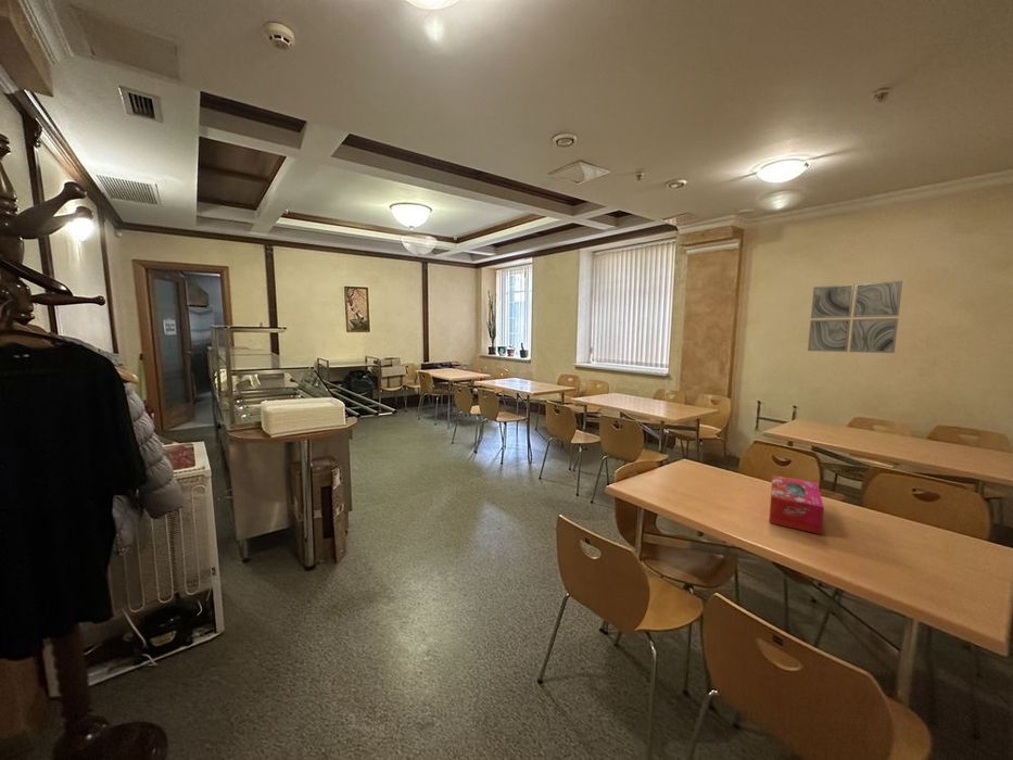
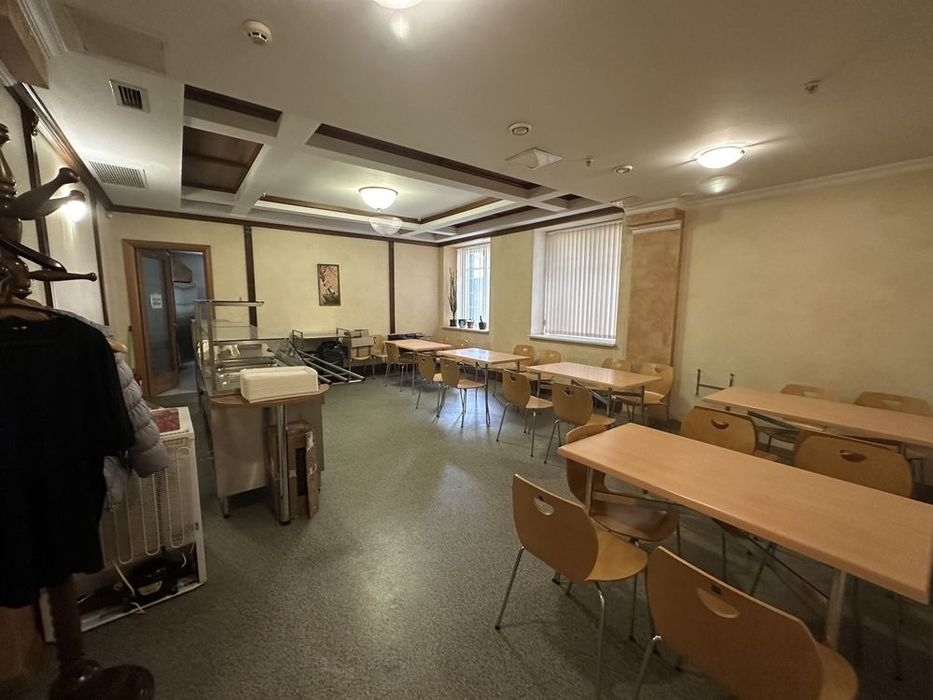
- wall art (852, 319)
- tissue box (794, 502)
